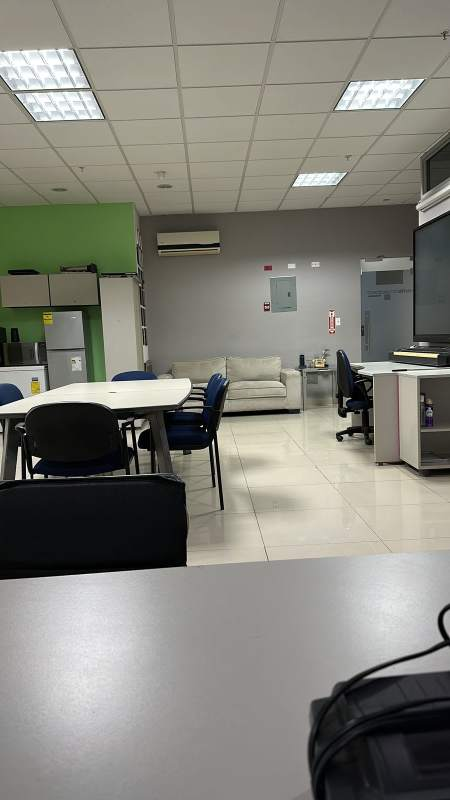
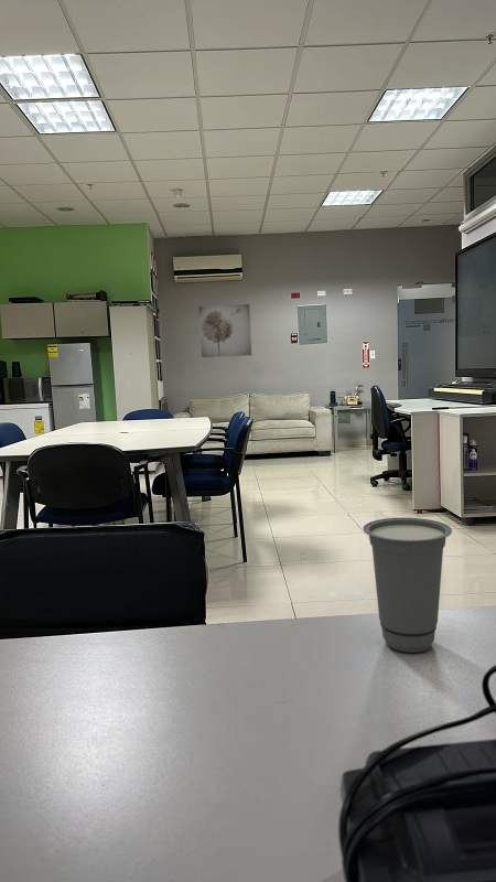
+ wall art (225, 331)
+ cup (407, 585)
